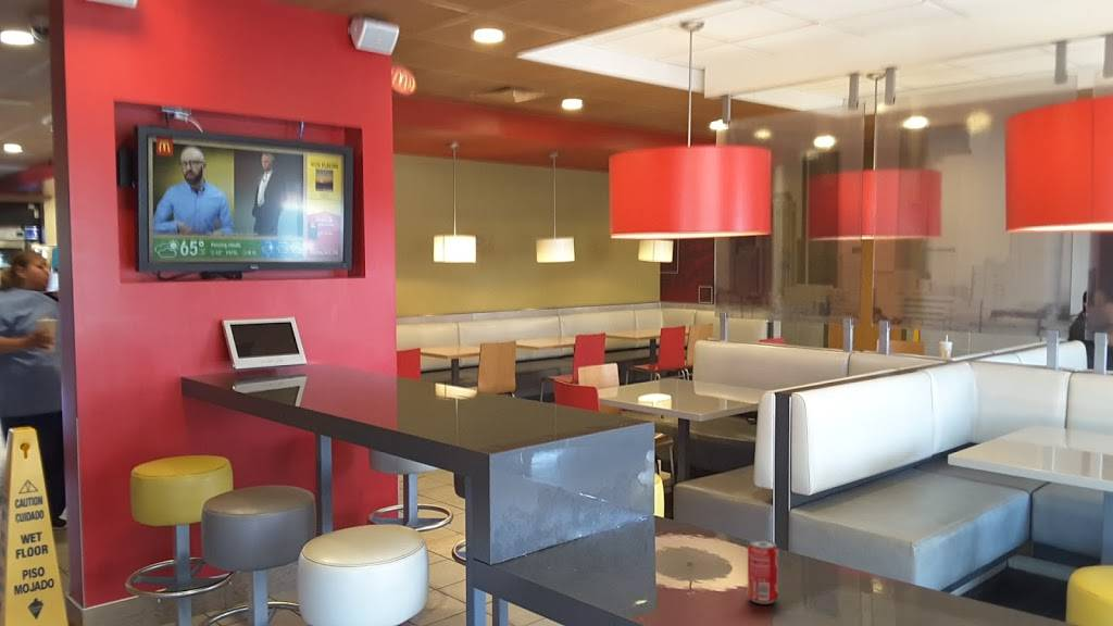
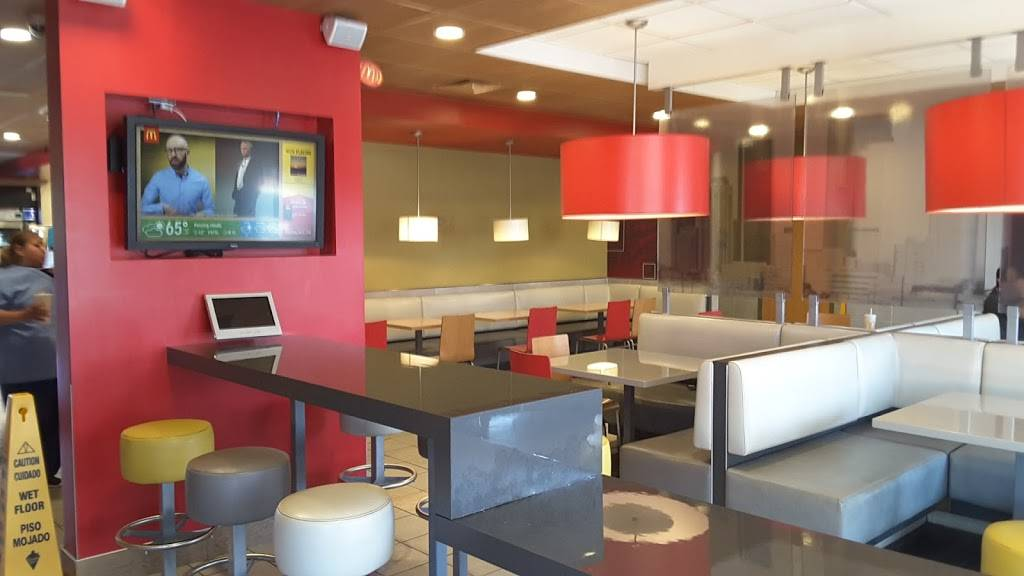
- soda can (762, 571)
